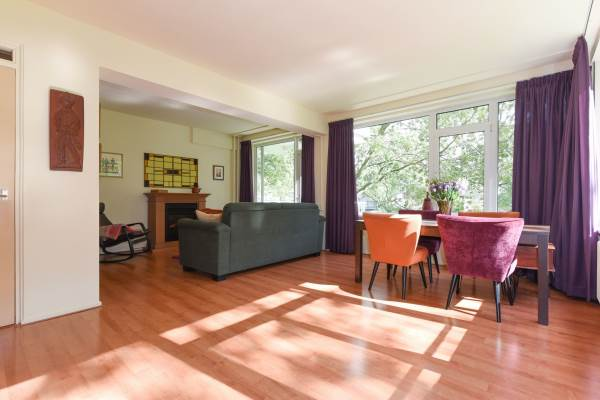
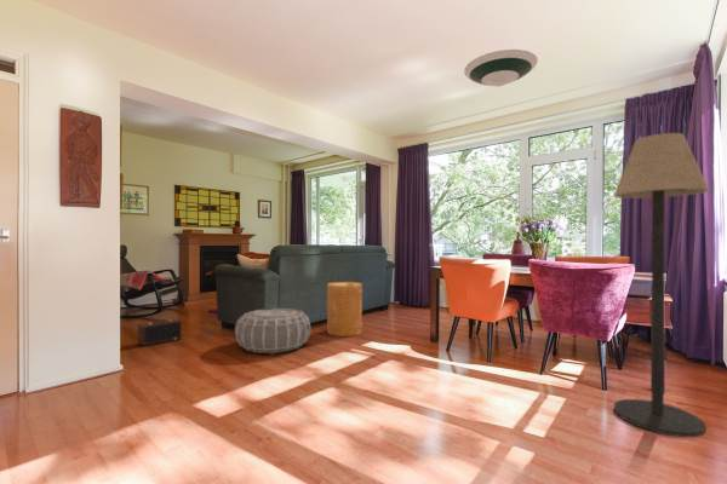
+ floor lamp (658, 278)
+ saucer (499, 75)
+ air purifier (274, 328)
+ speaker (160, 330)
+ basket (344, 307)
